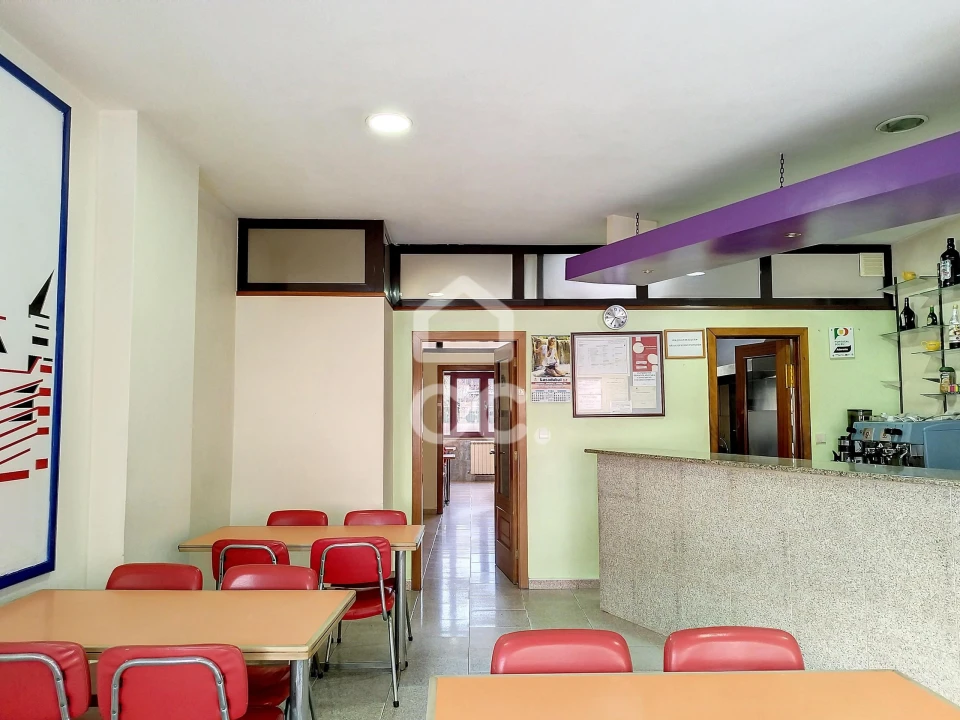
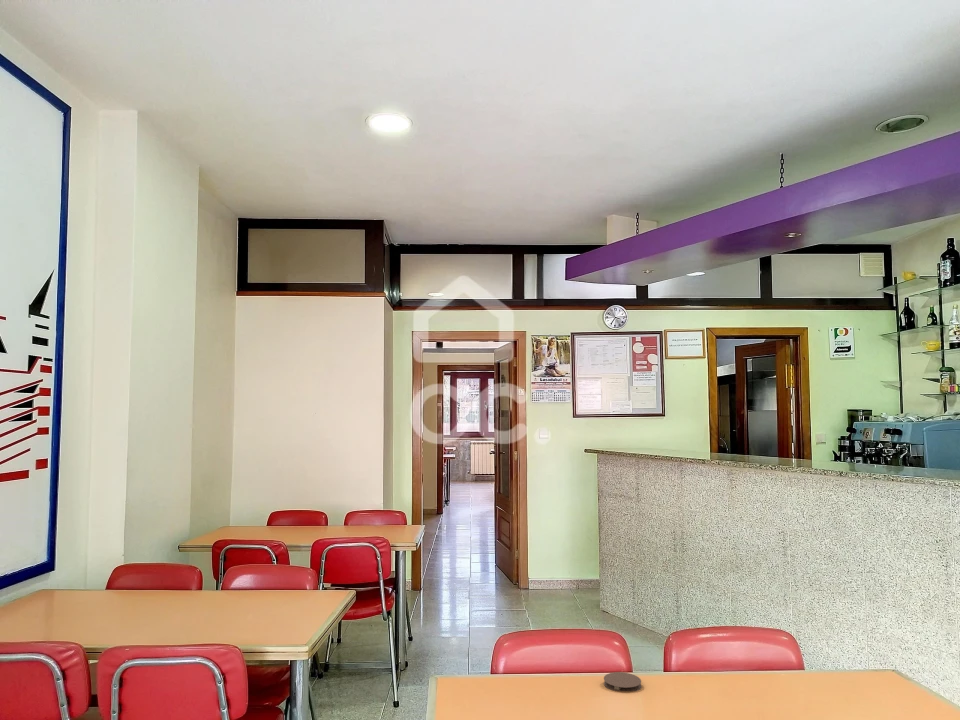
+ coaster (622, 682)
